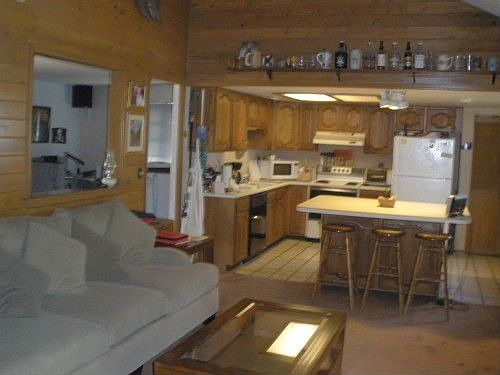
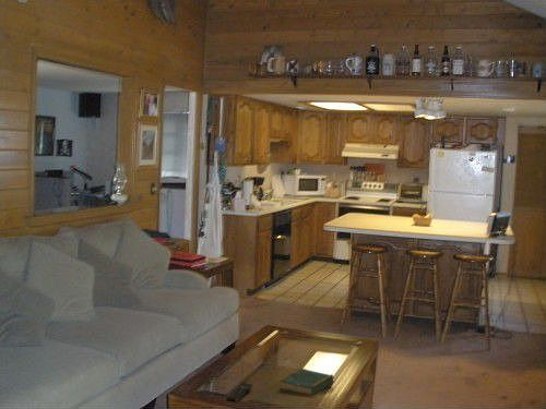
+ book (307, 382)
+ remote control (239, 393)
